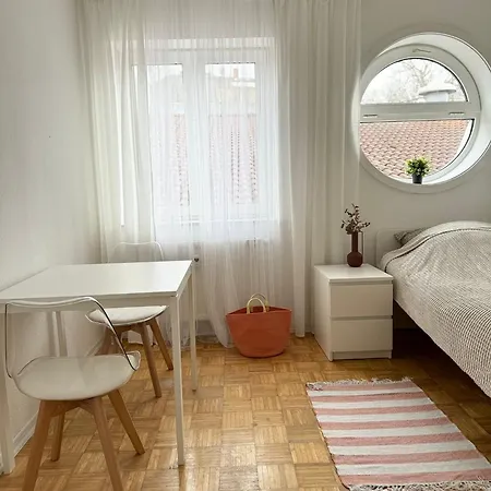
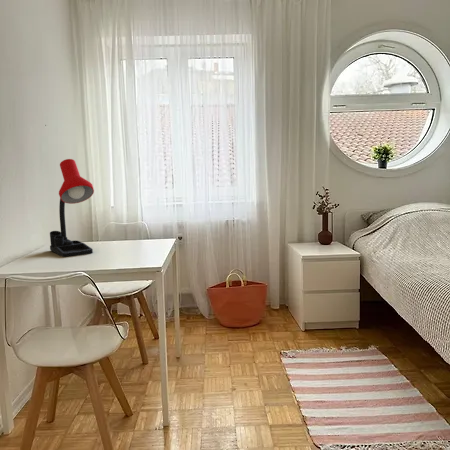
+ desk lamp (69, 203)
